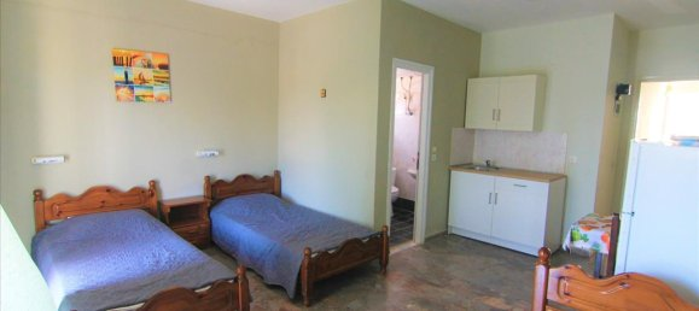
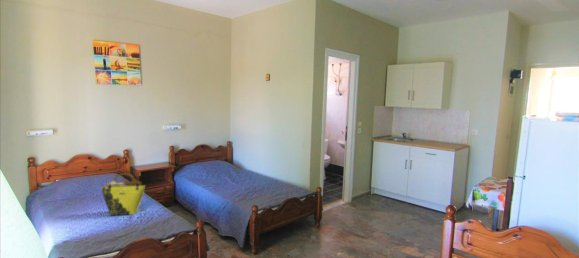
+ tote bag (124, 192)
